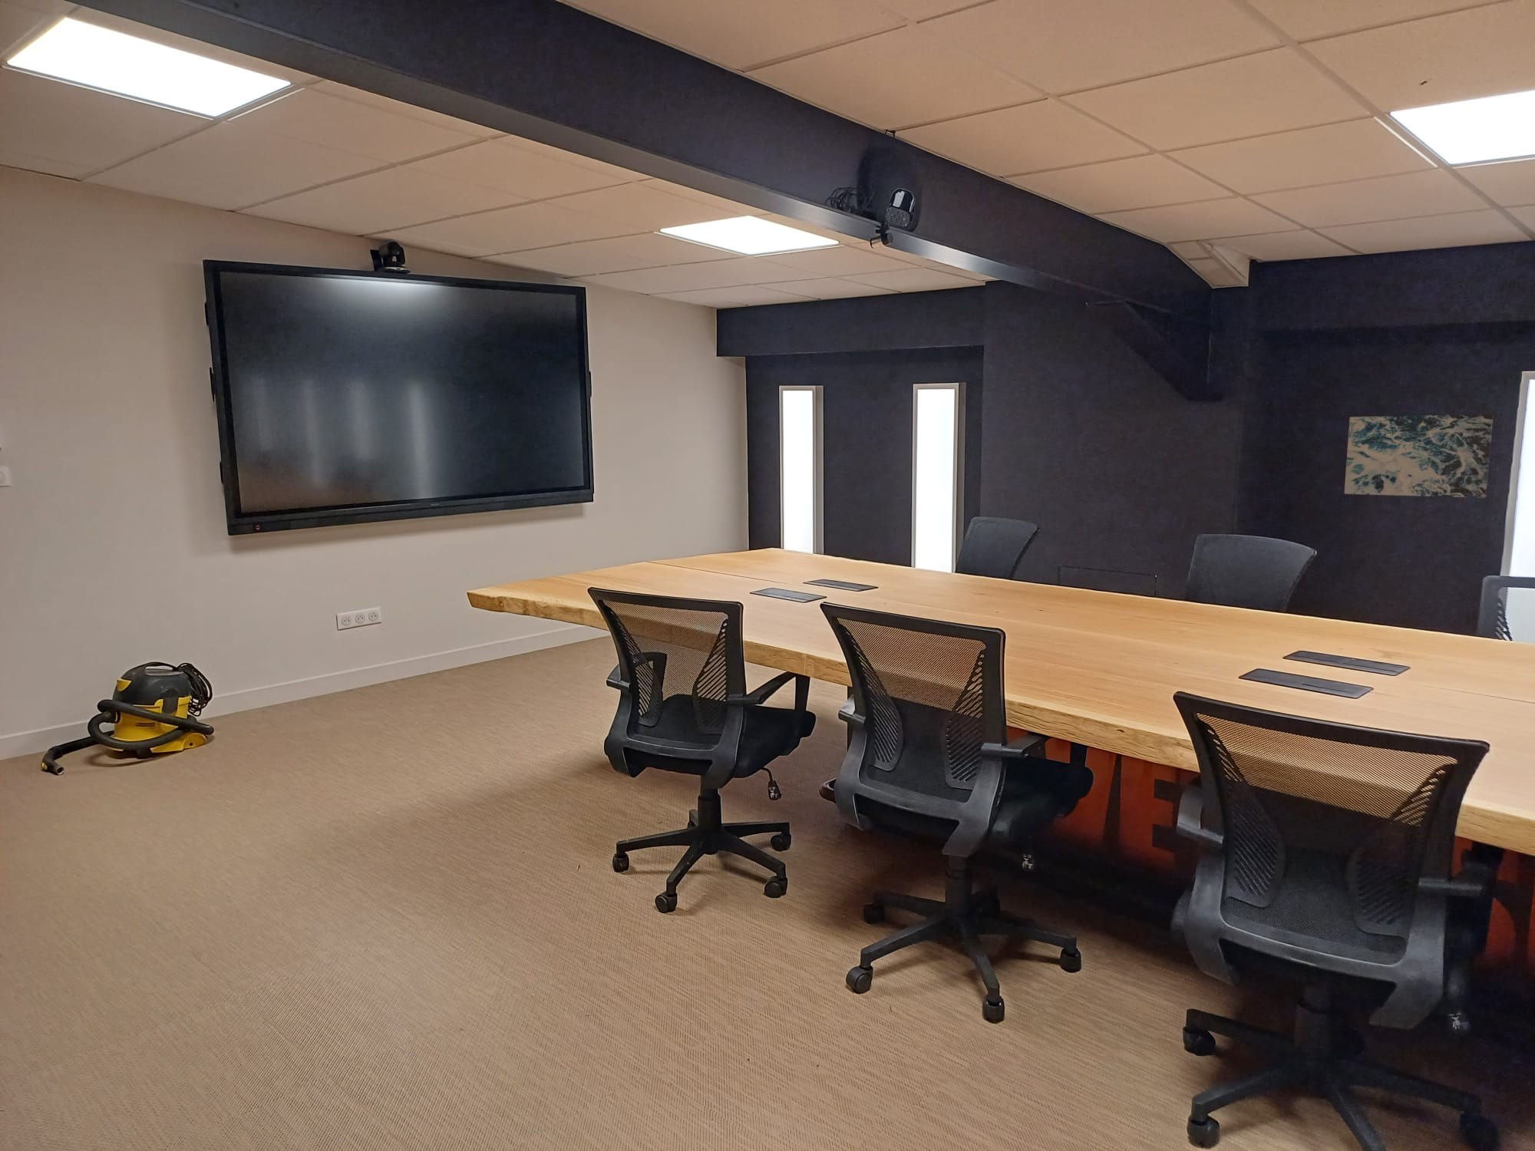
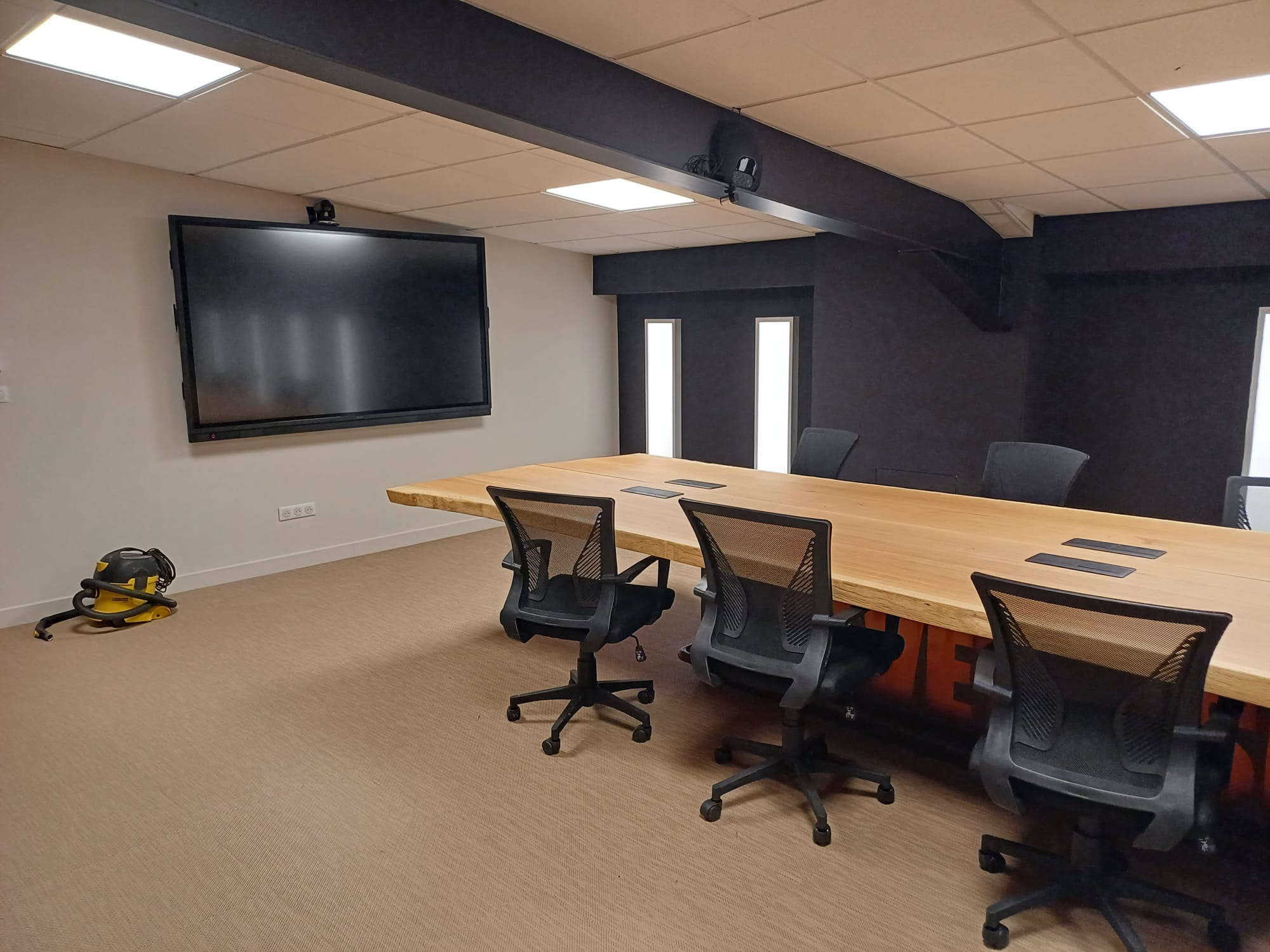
- wall art (1415, 456)
